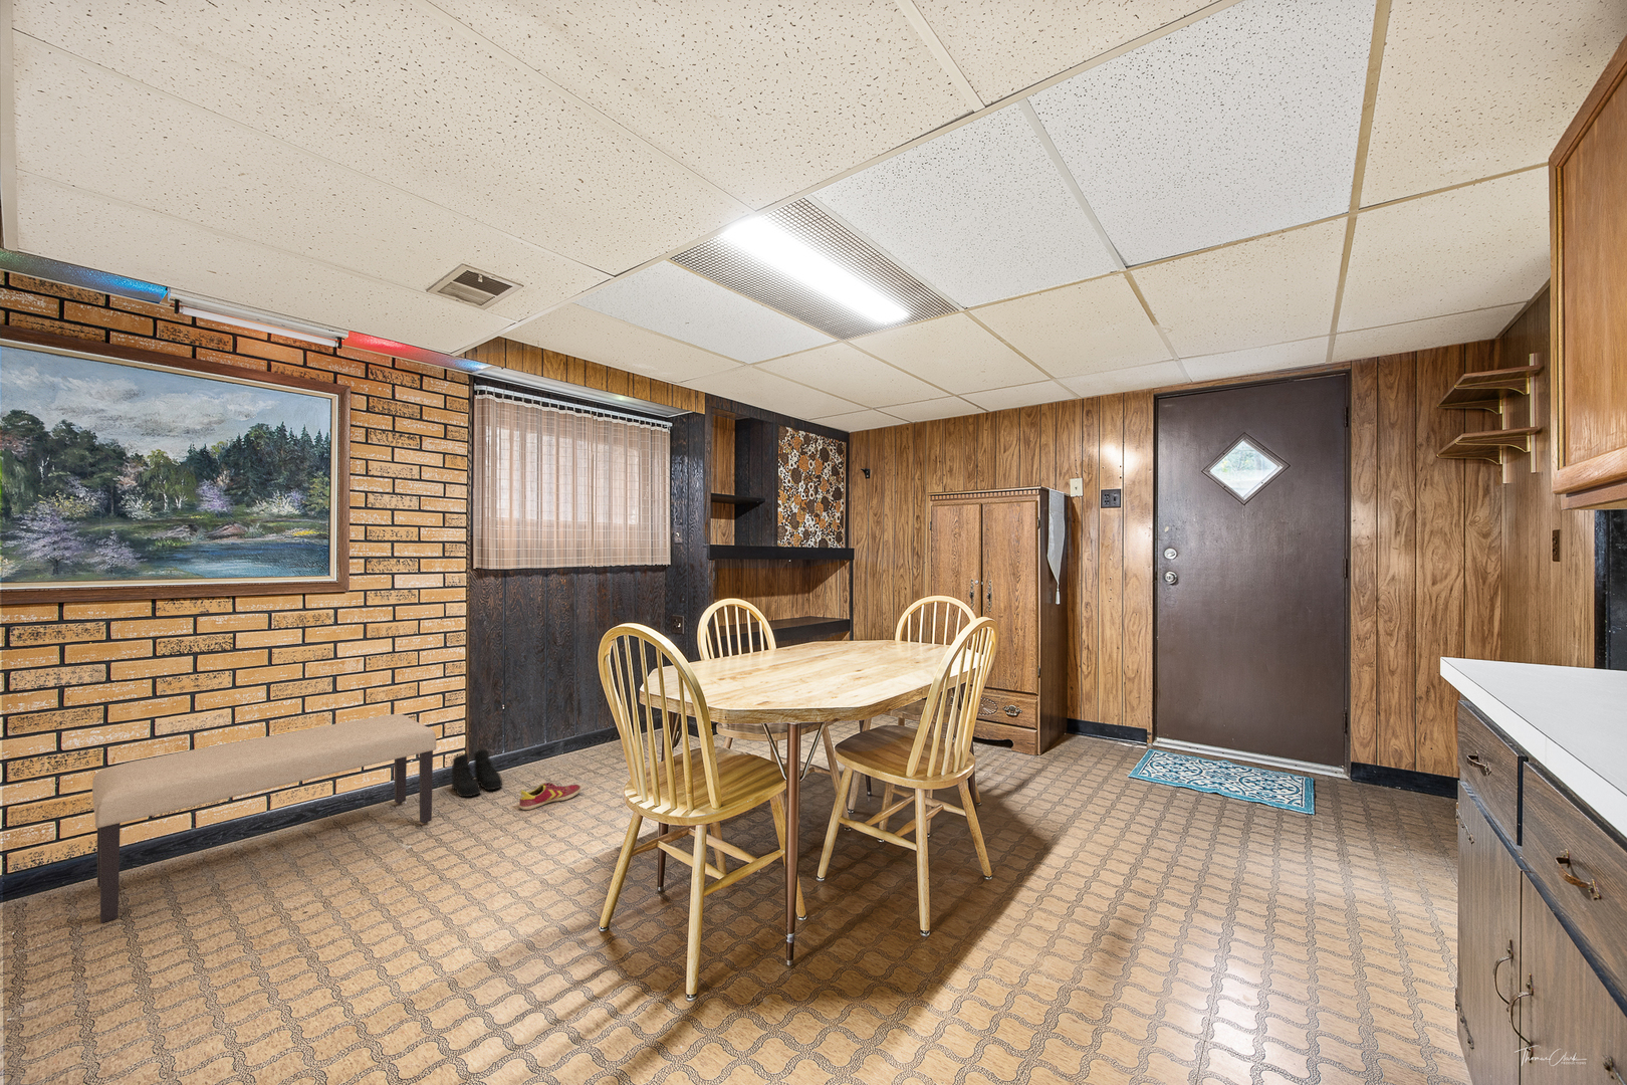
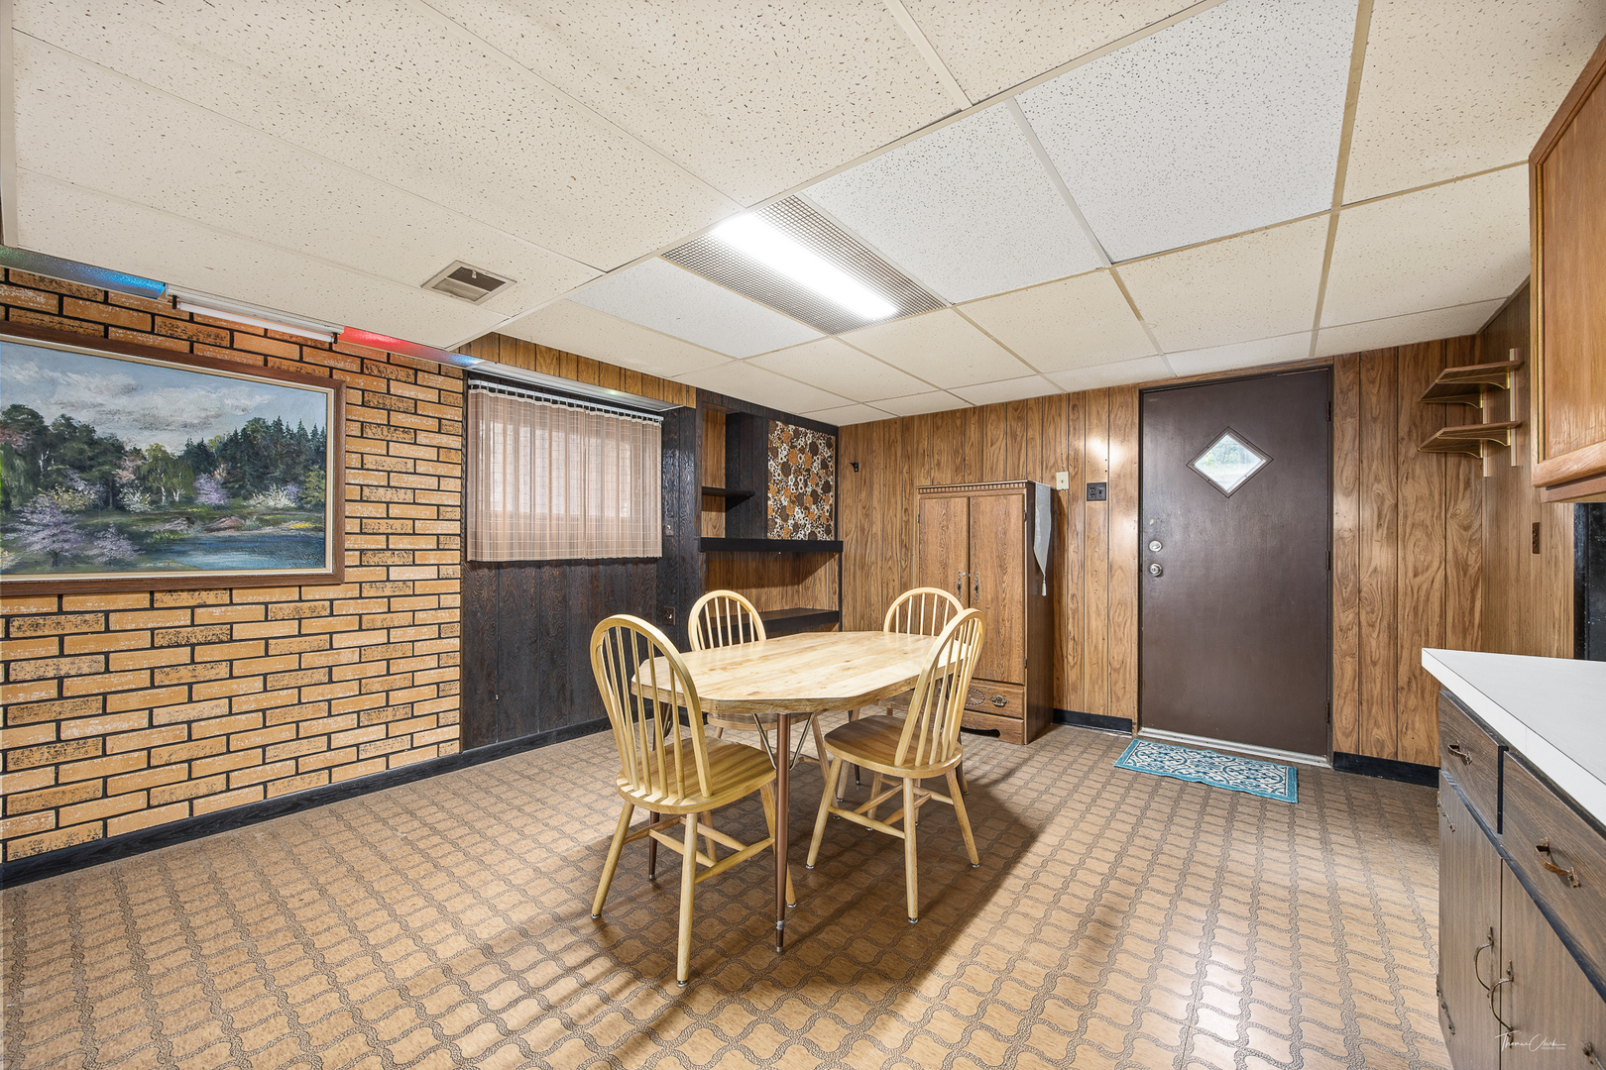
- boots (476, 769)
- bench (278, 786)
- shoe (551, 791)
